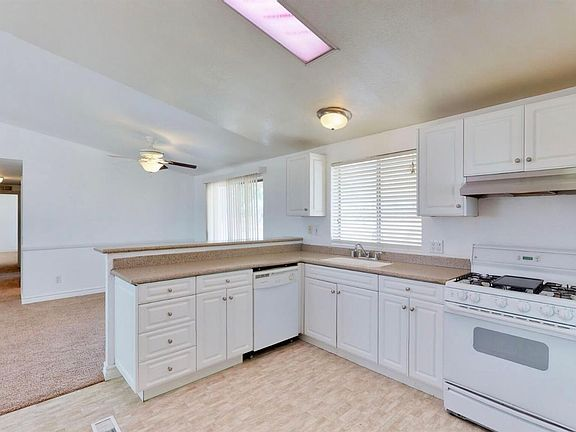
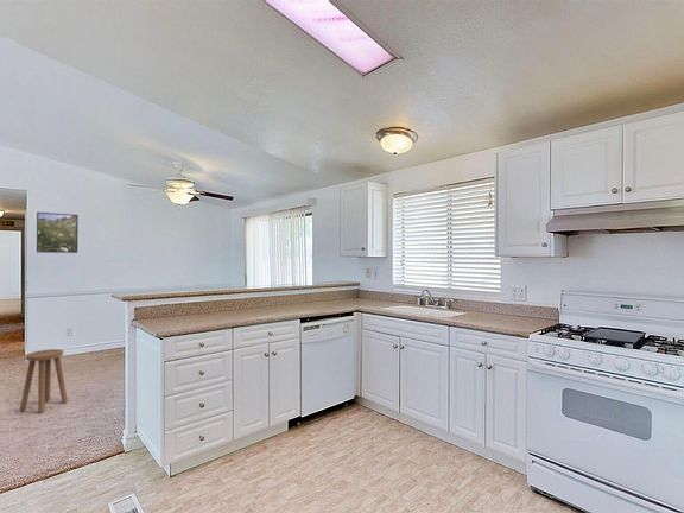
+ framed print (57, 233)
+ stool (44, 379)
